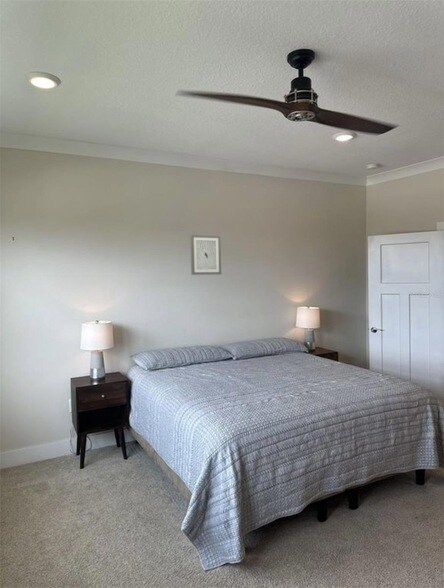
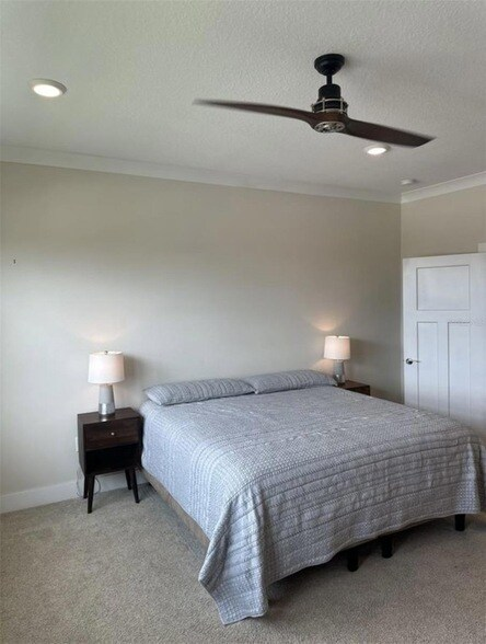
- wall art (206, 255)
